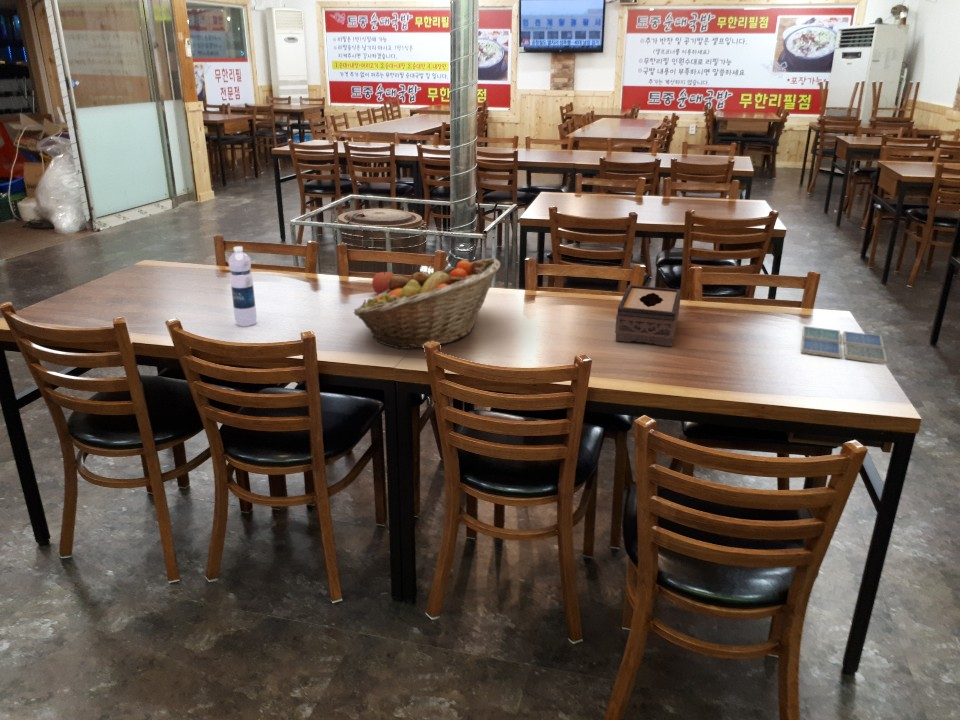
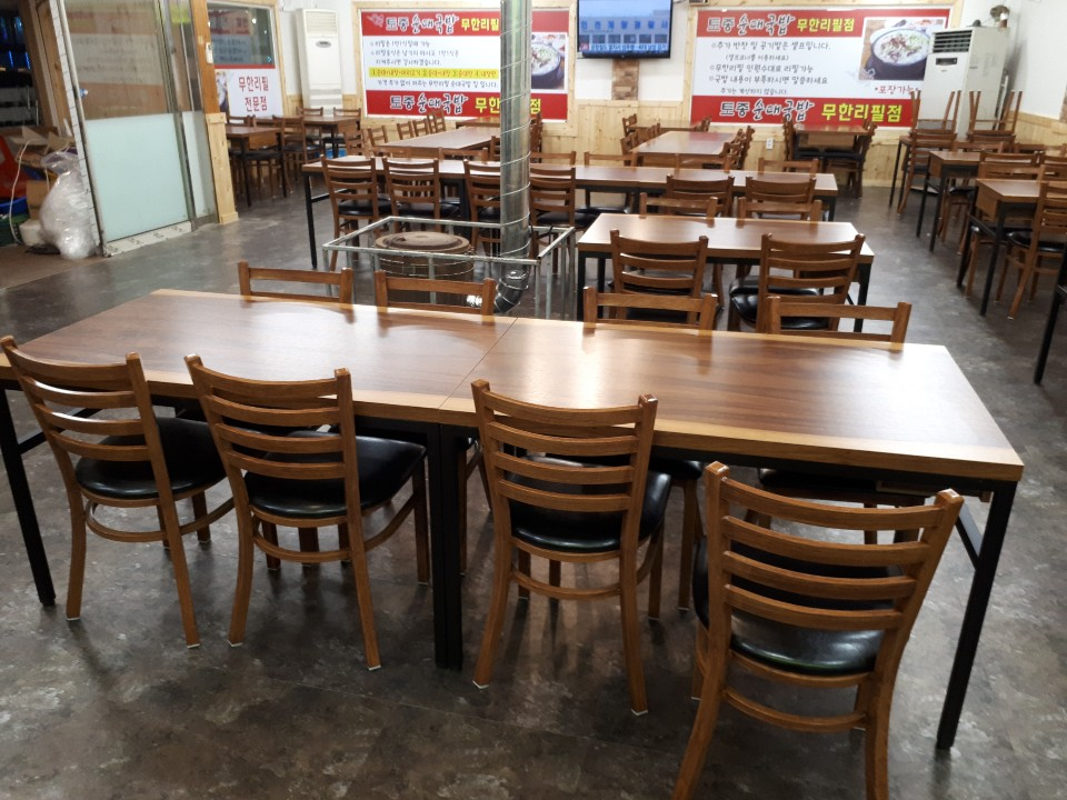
- apple (384, 280)
- tissue box (649, 314)
- fruit basket (429, 298)
- water bottle (242, 286)
- drink coaster (840, 343)
